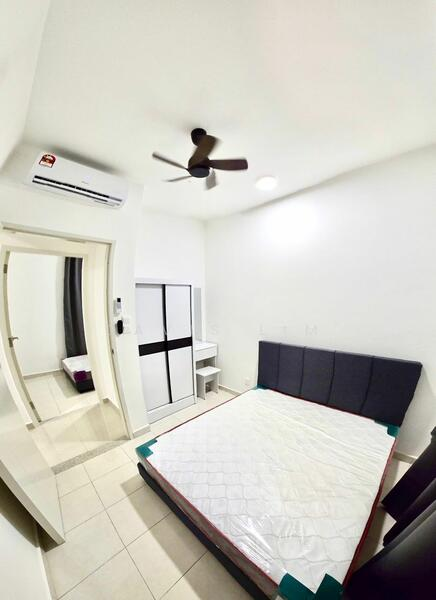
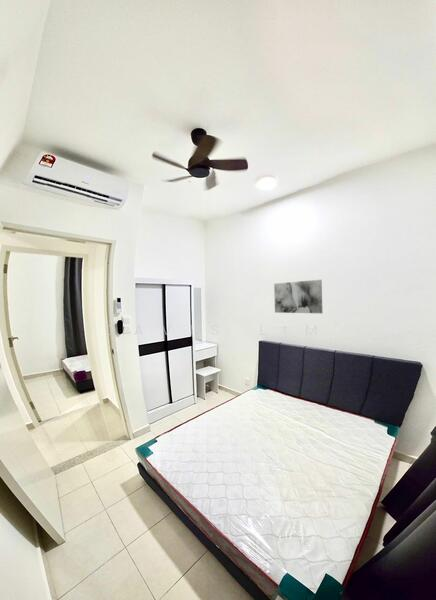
+ wall art (296, 297)
